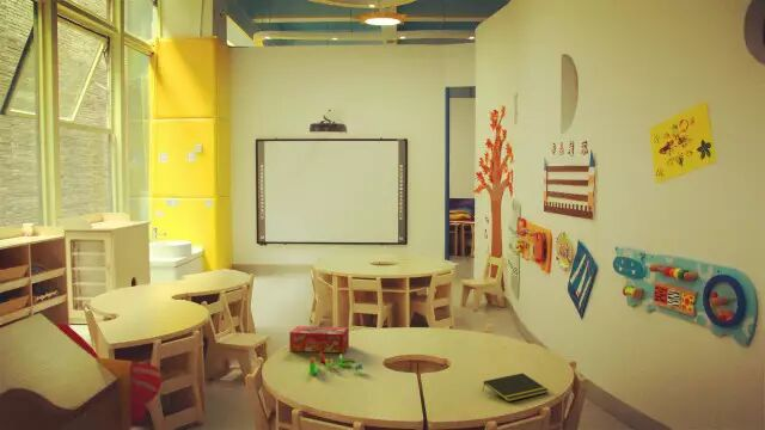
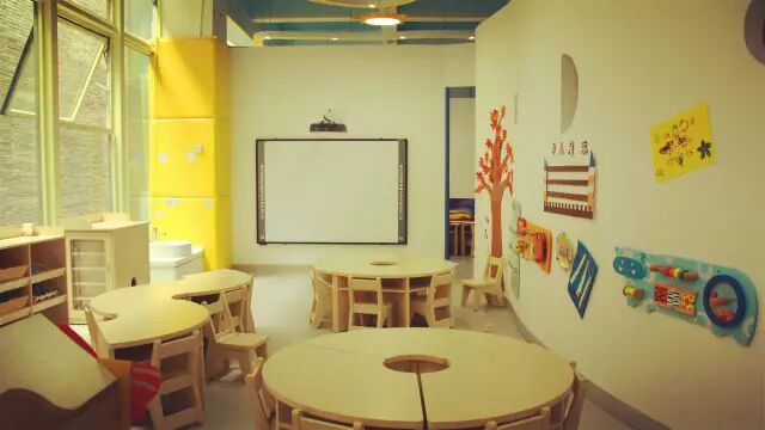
- tissue box (319, 338)
- notepad (515, 386)
- building blocks (338, 362)
